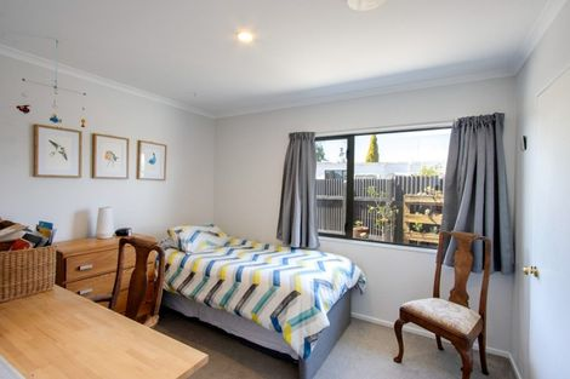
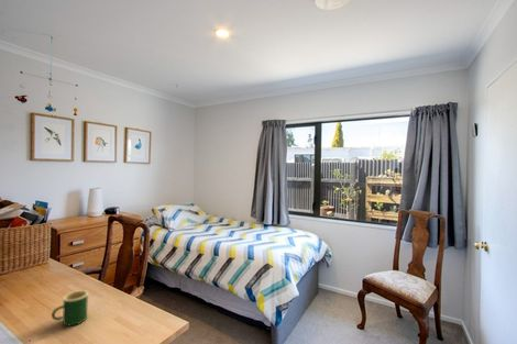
+ mug (69, 310)
